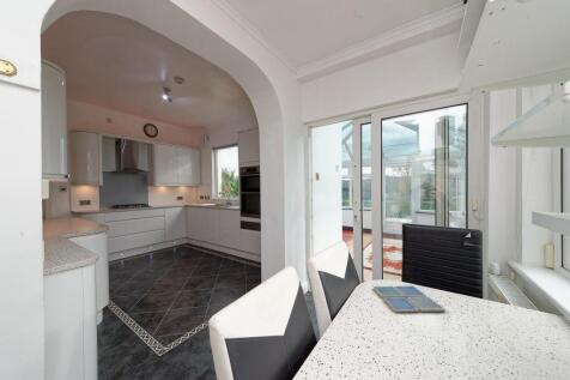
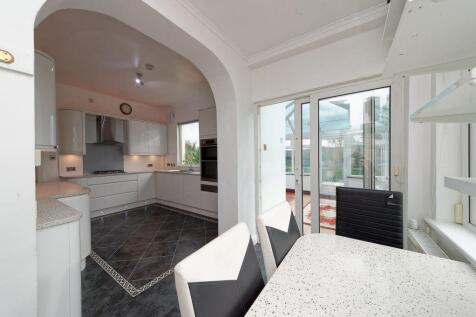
- drink coaster (405, 297)
